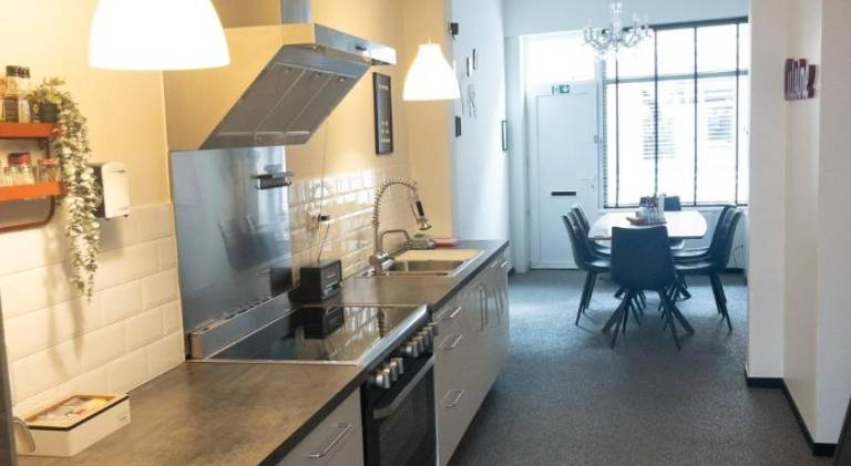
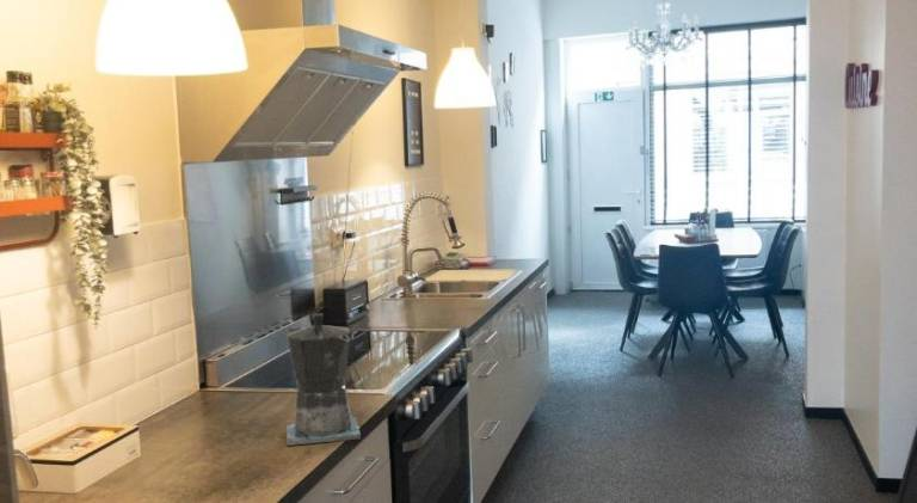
+ coffee maker (319, 373)
